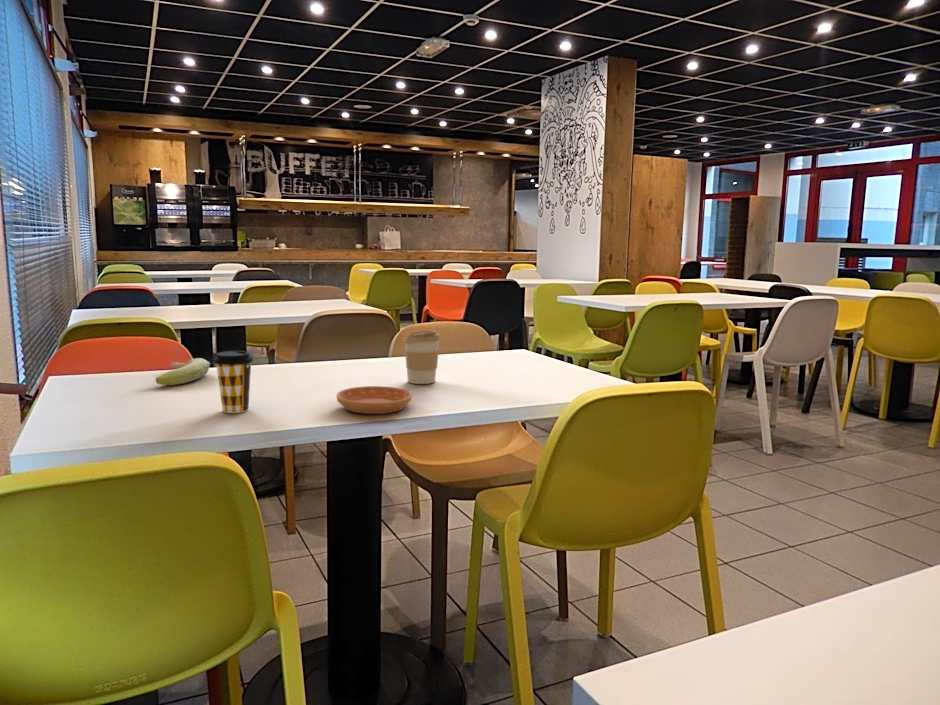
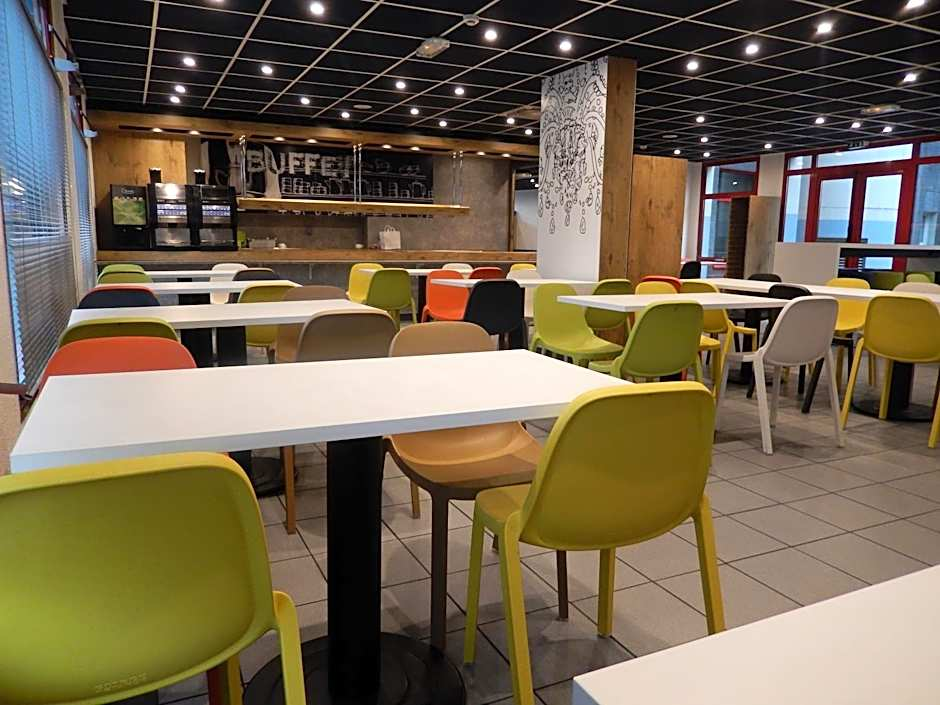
- coffee cup (234, 381)
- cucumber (181, 368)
- coffee cup (421, 356)
- saucer (374, 400)
